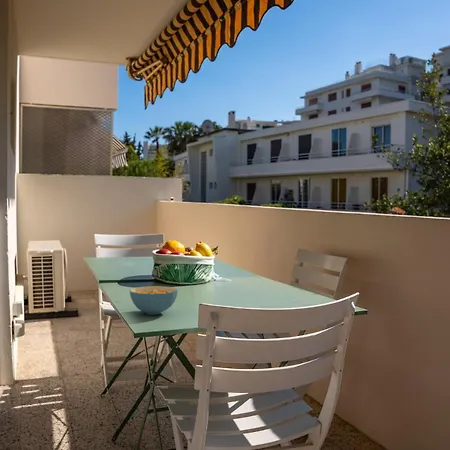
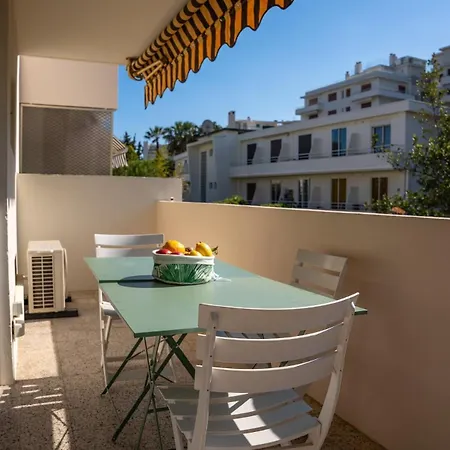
- cereal bowl (153, 301)
